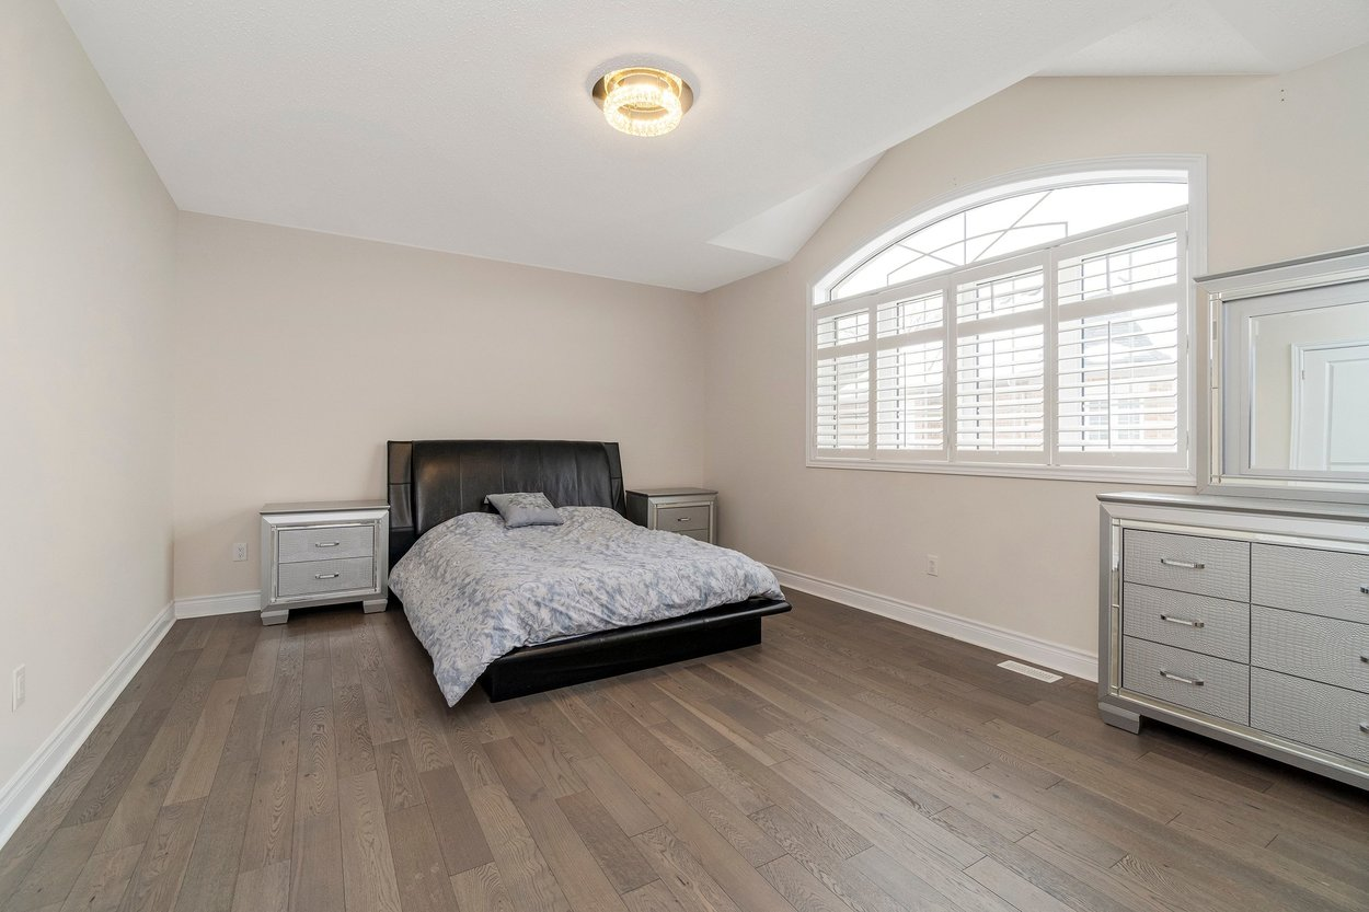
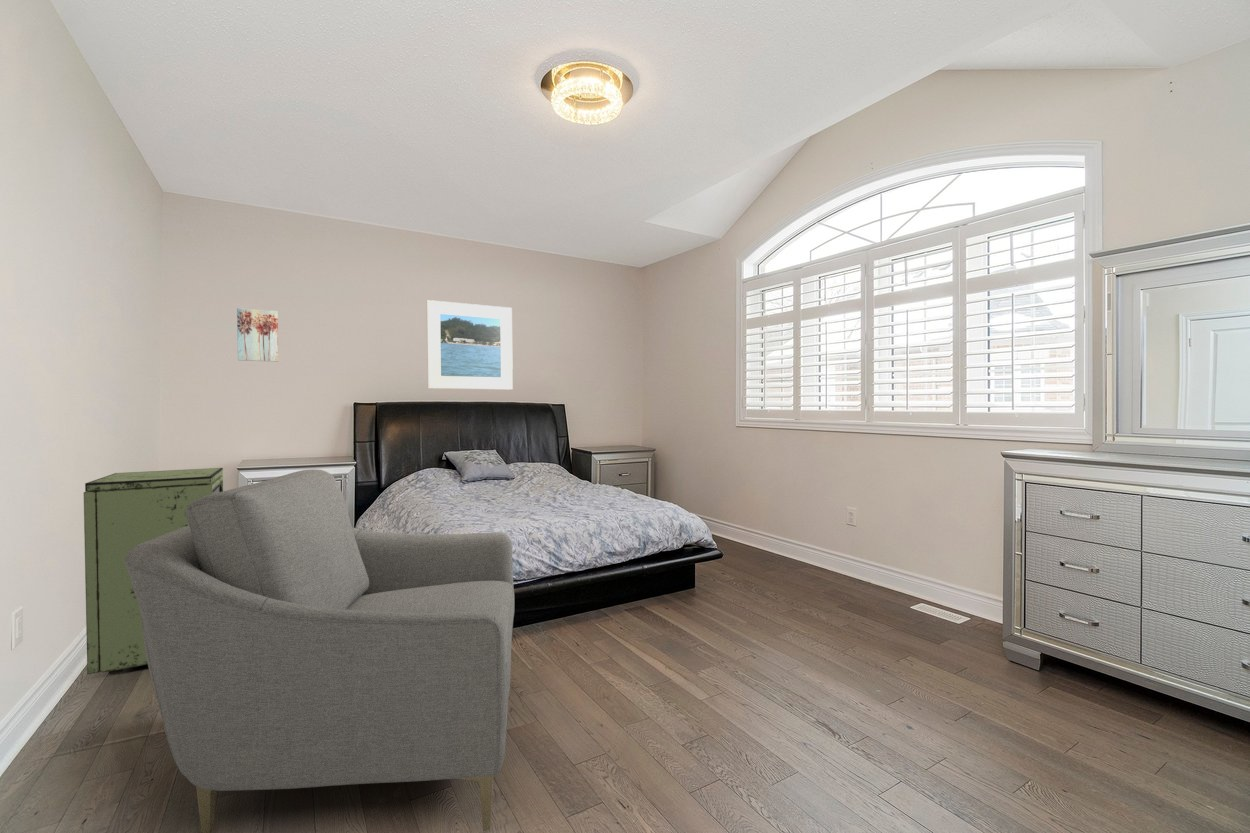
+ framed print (471, 346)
+ wall art (258, 335)
+ storage cabinet (188, 525)
+ chair (363, 612)
